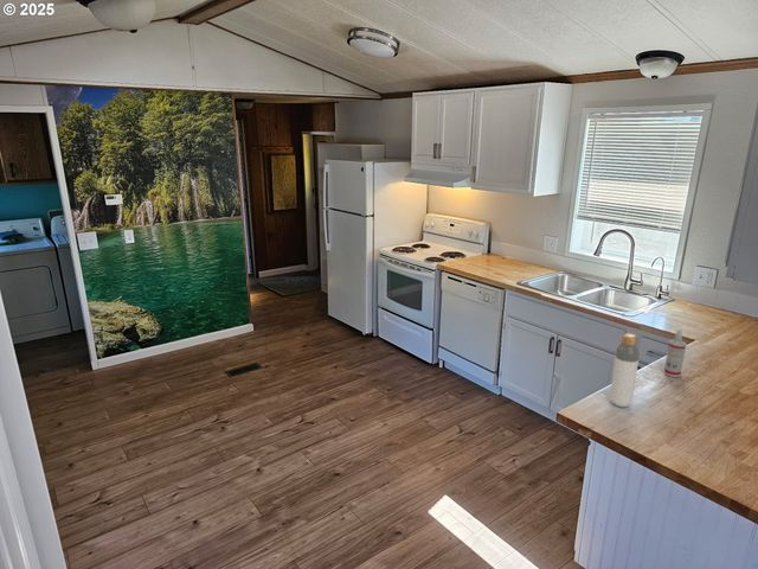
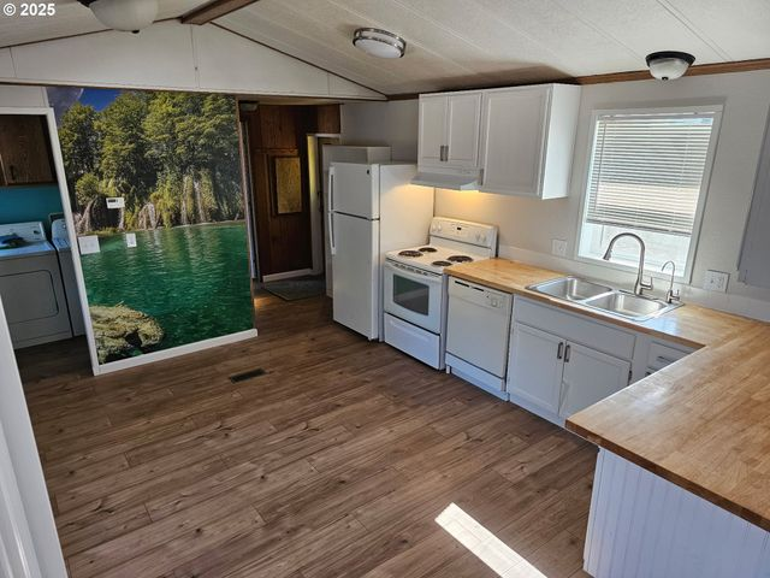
- spray bottle (675, 352)
- bottle (624, 370)
